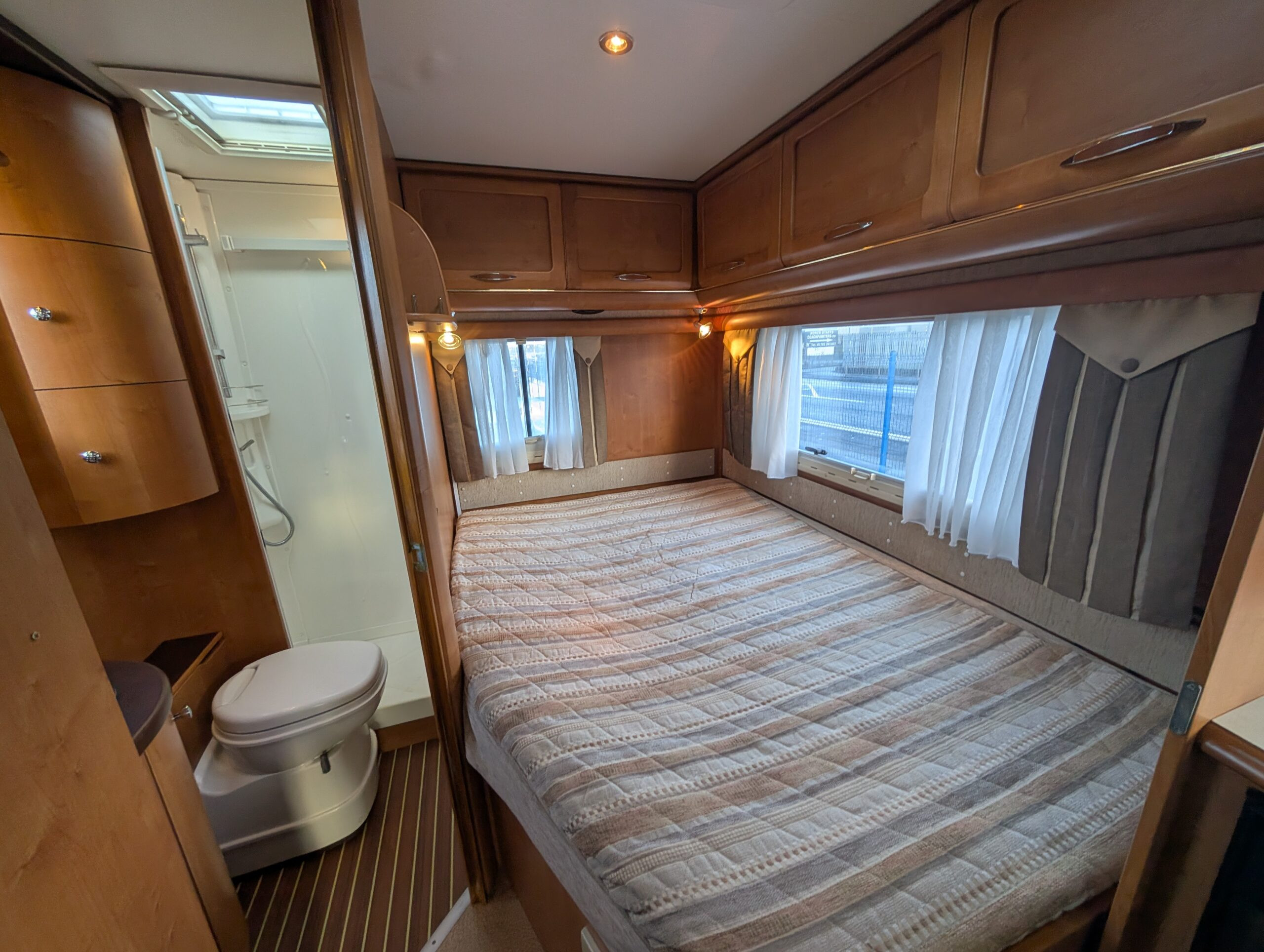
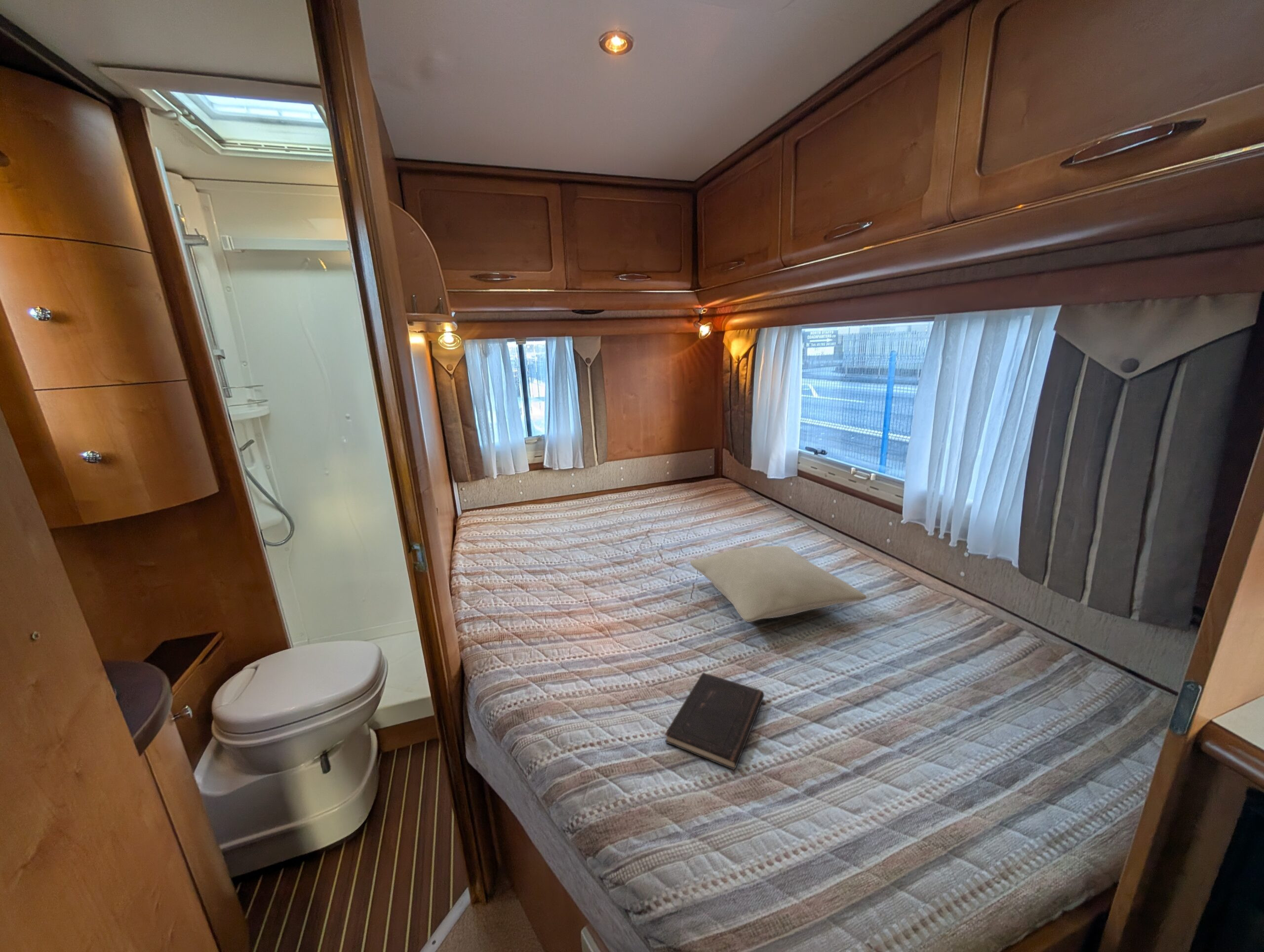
+ hardcover book (717, 715)
+ pillow (769, 578)
